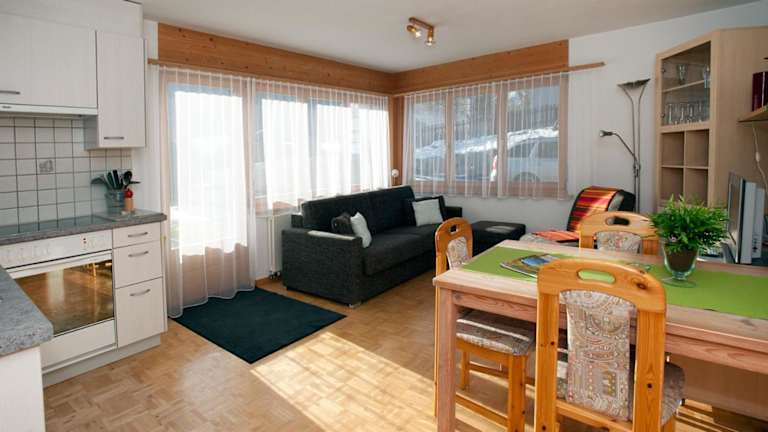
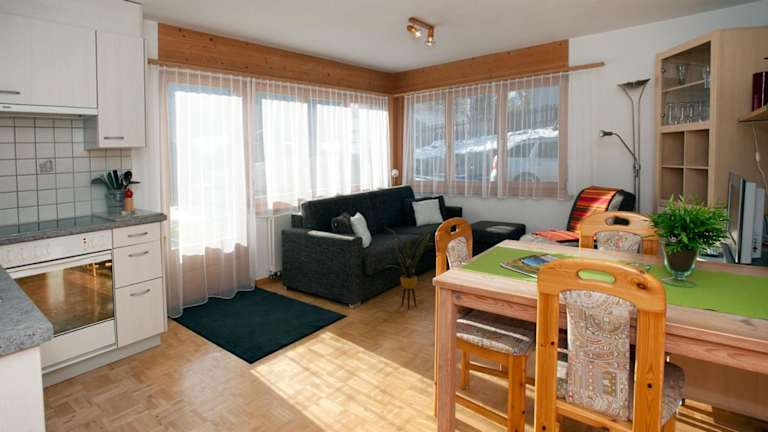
+ house plant (408, 267)
